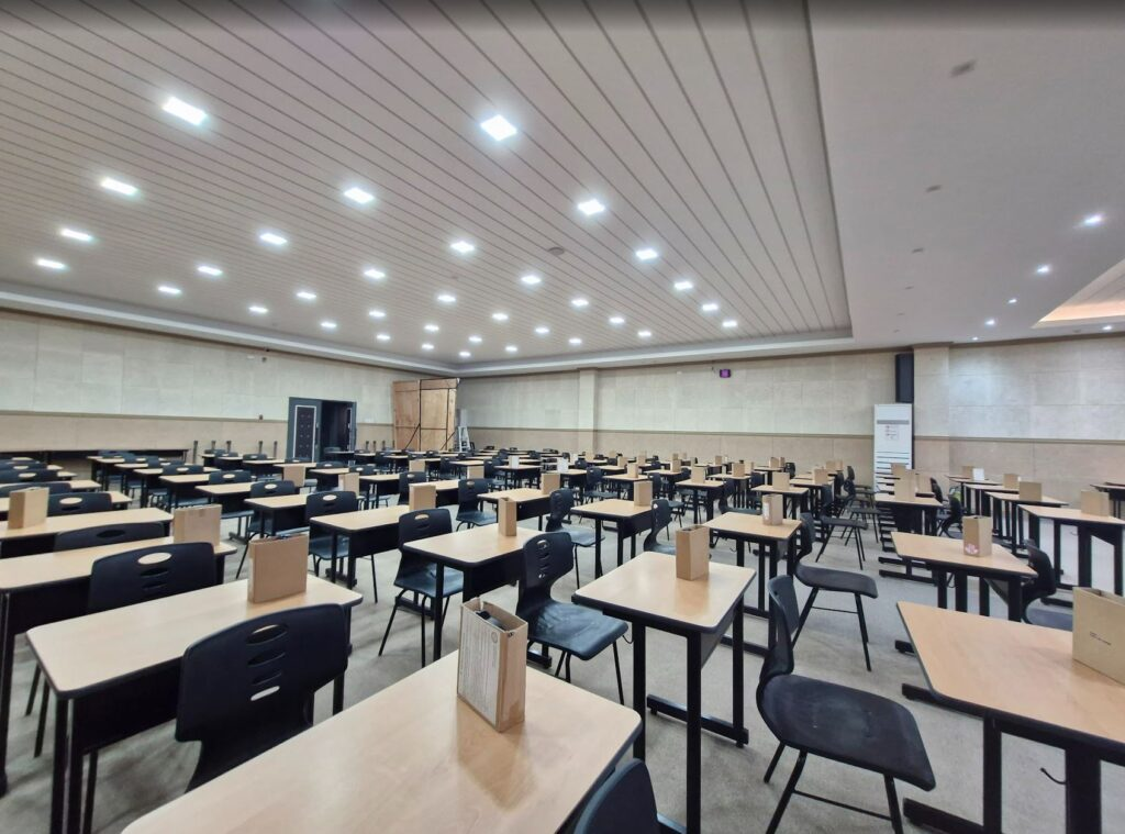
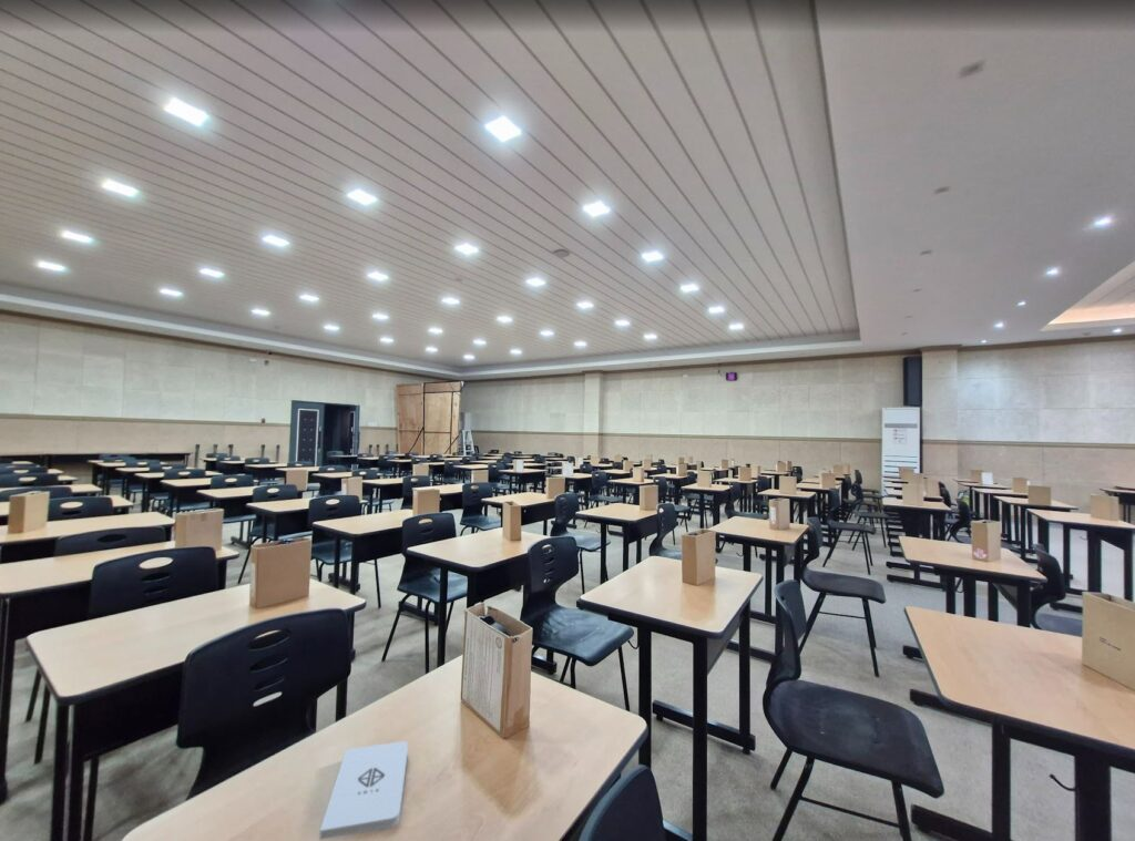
+ notepad (369, 783)
